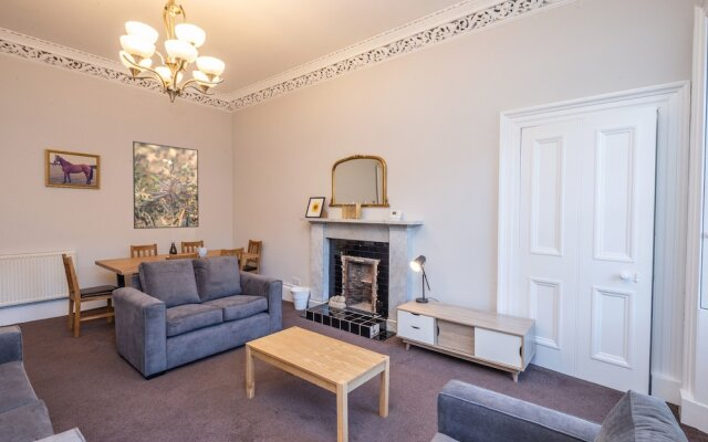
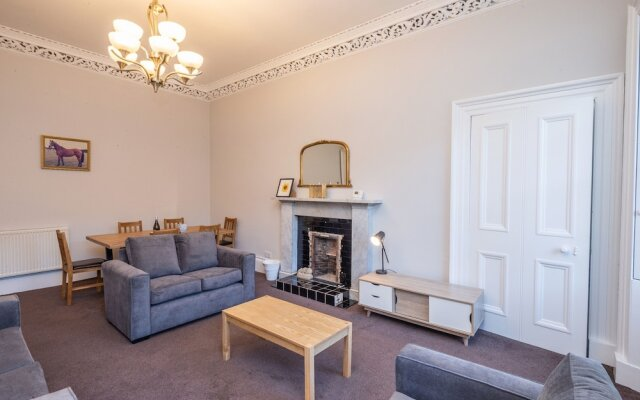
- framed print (167, 187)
